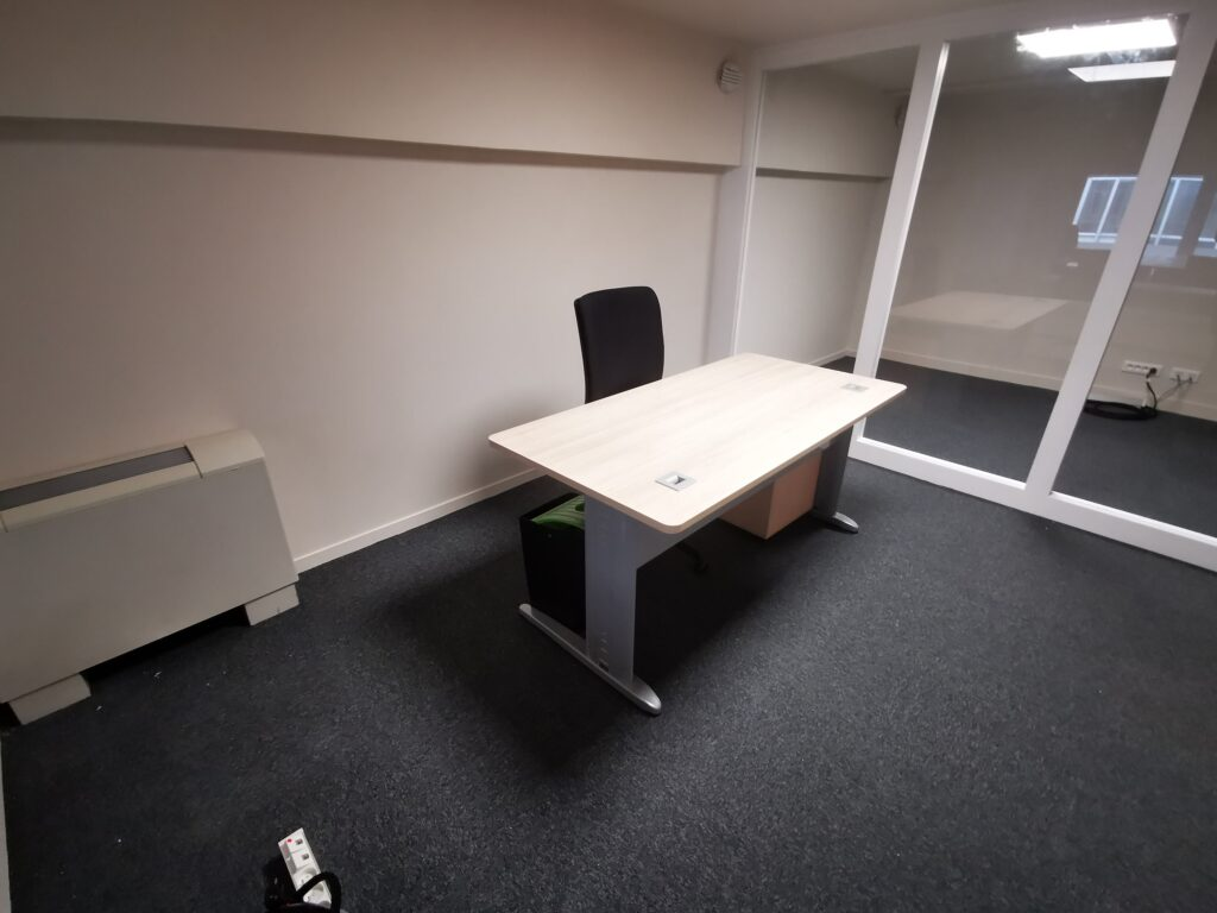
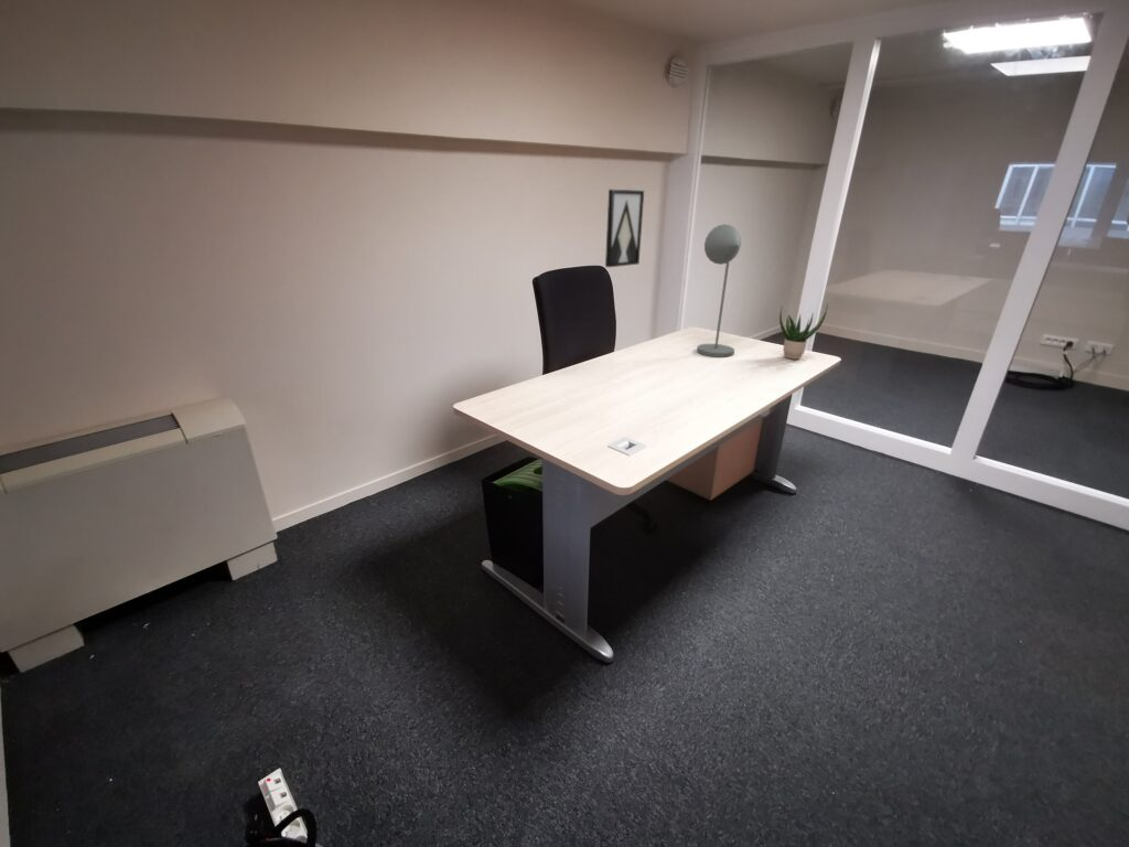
+ potted plant (798, 330)
+ wall art (624, 228)
+ desk lamp (723, 291)
